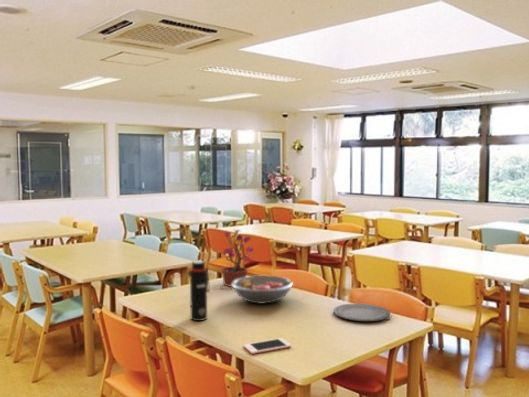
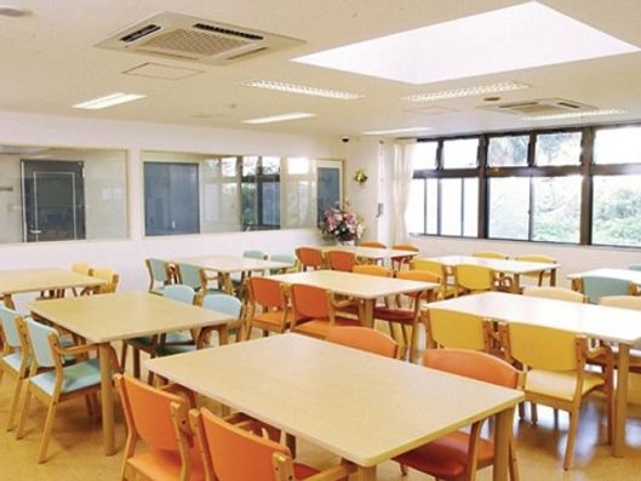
- cell phone (267, 345)
- water bottle (200, 290)
- fruit bowl (262, 288)
- plate (361, 312)
- potted plant (232, 255)
